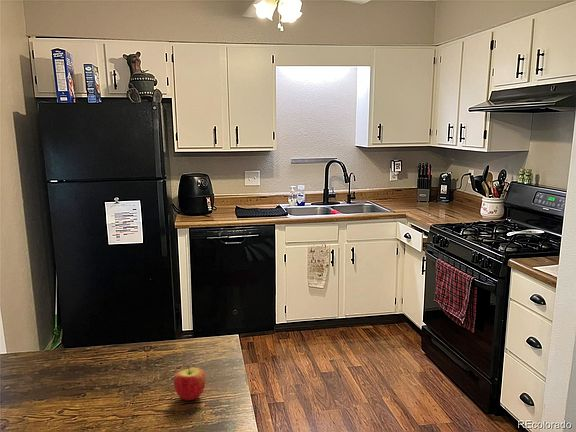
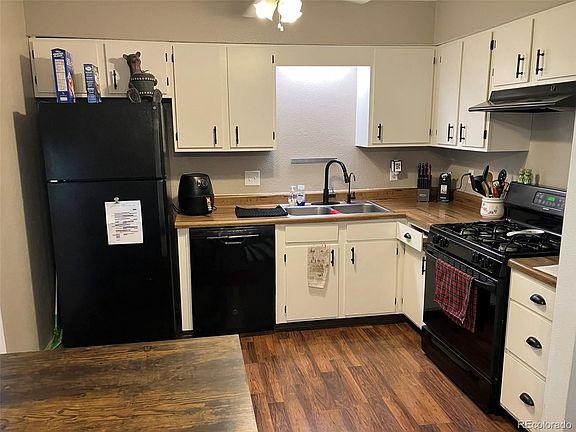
- apple (189, 380)
